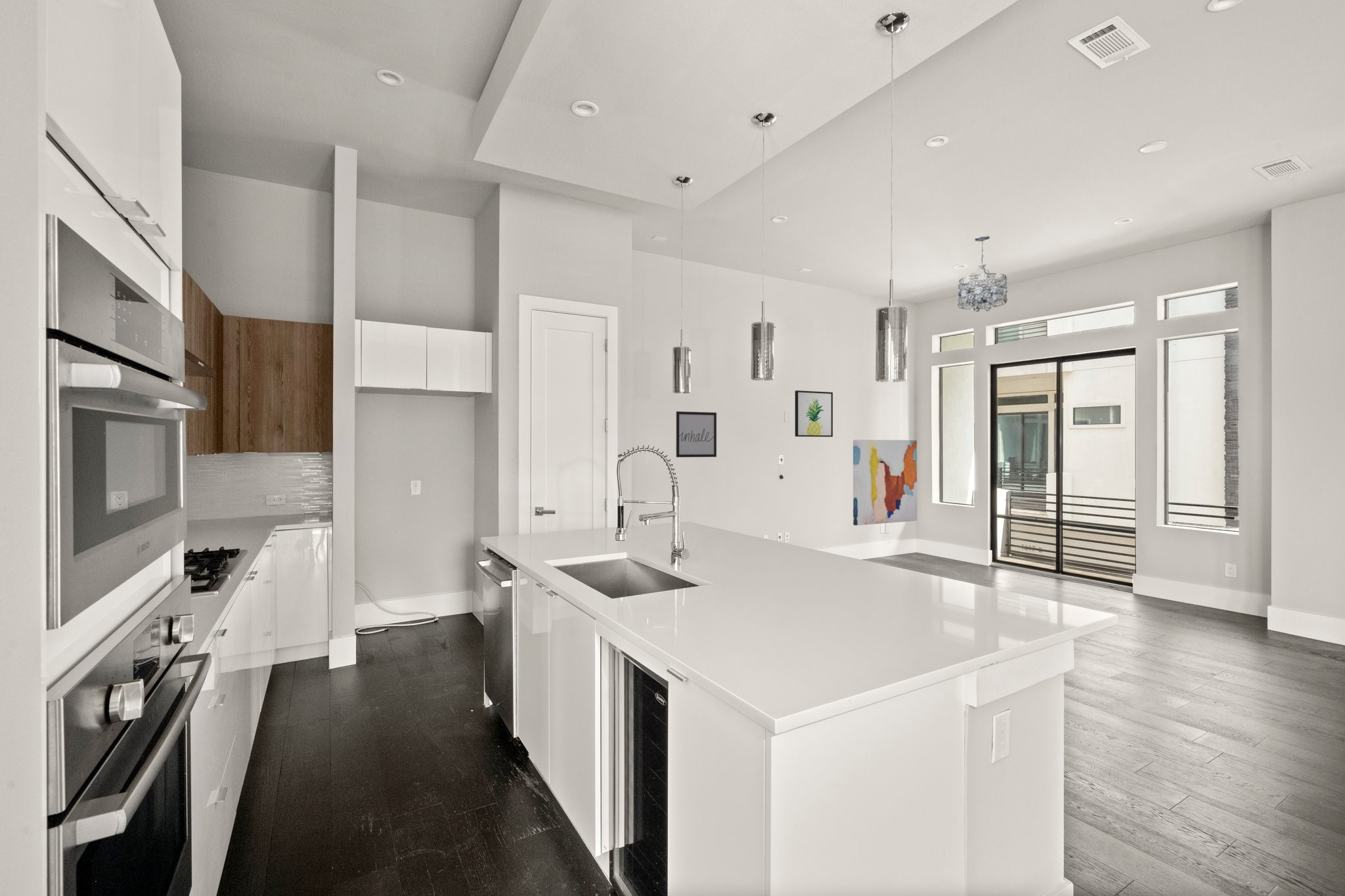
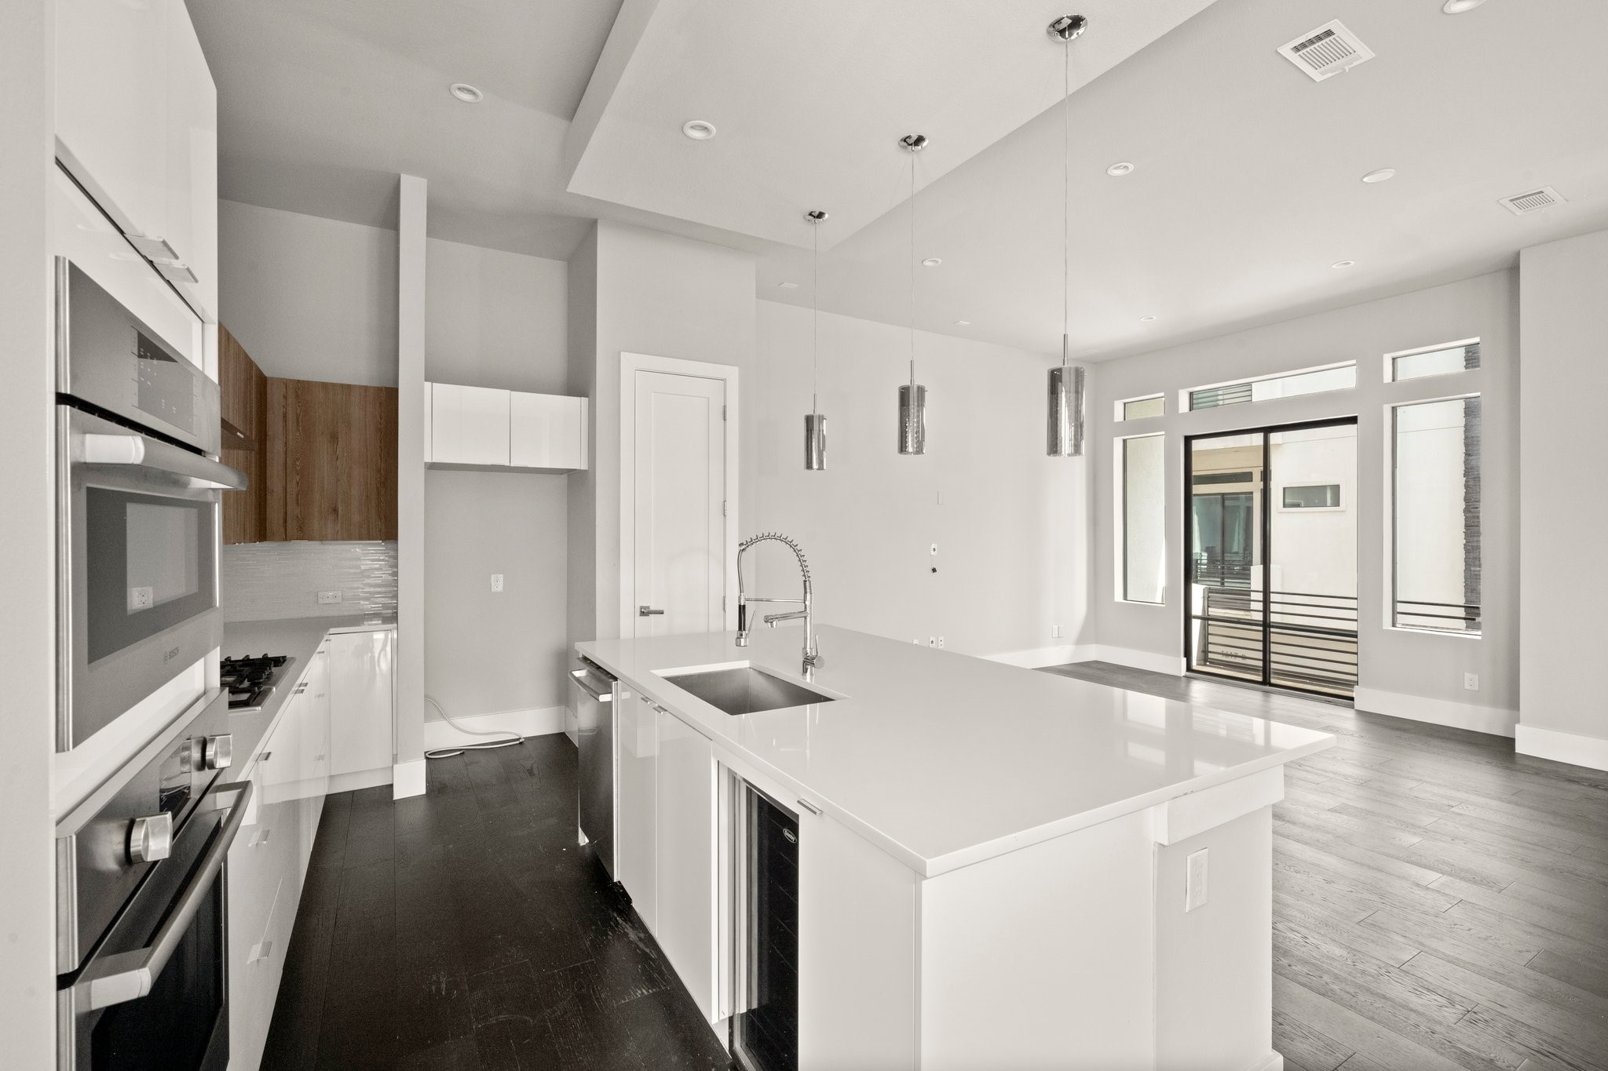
- wall art (696, 435)
- wall art (814, 414)
- wall art (885, 481)
- chandelier (982, 274)
